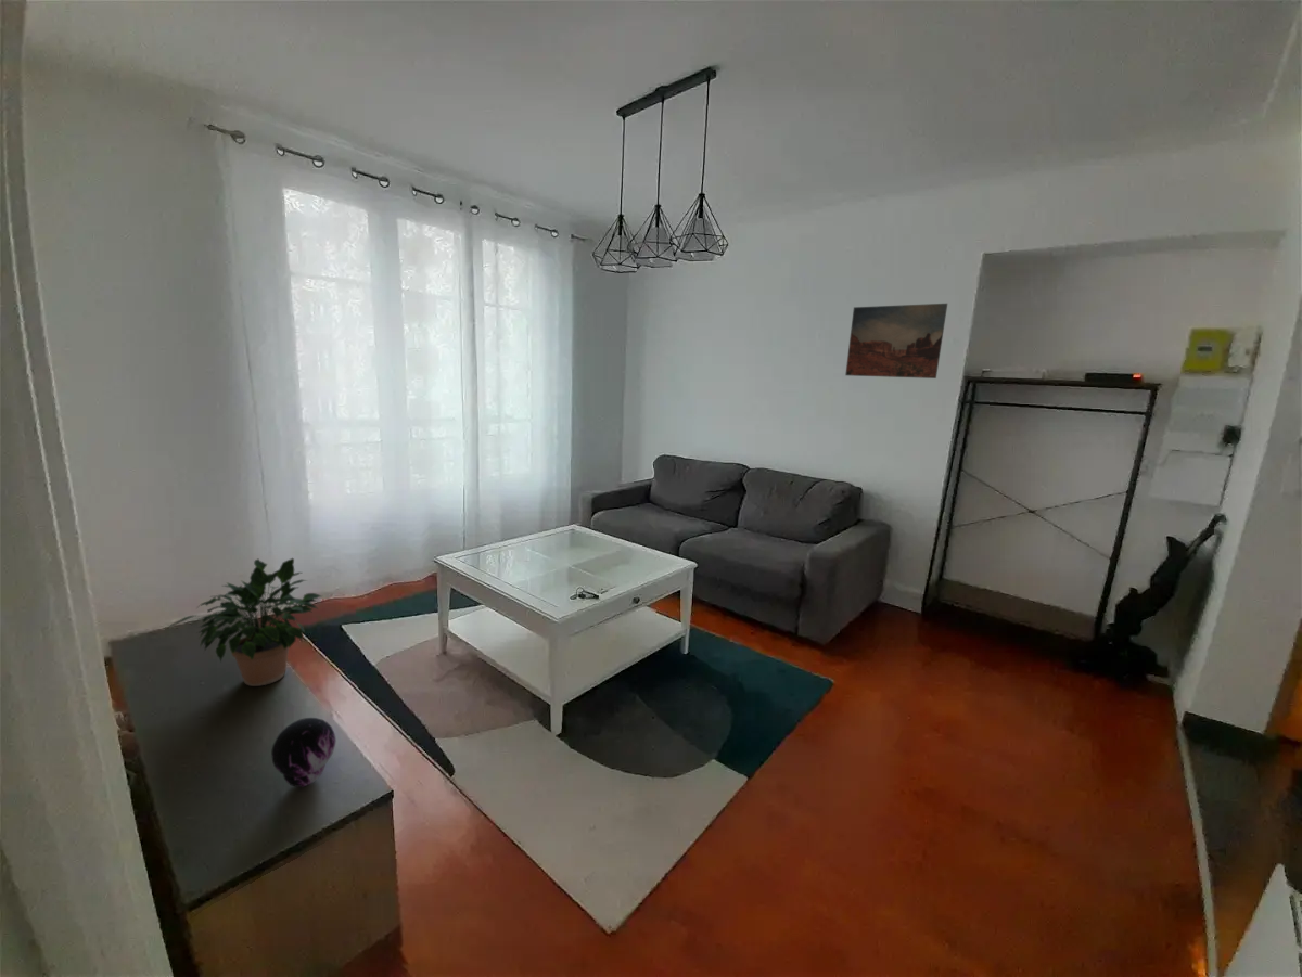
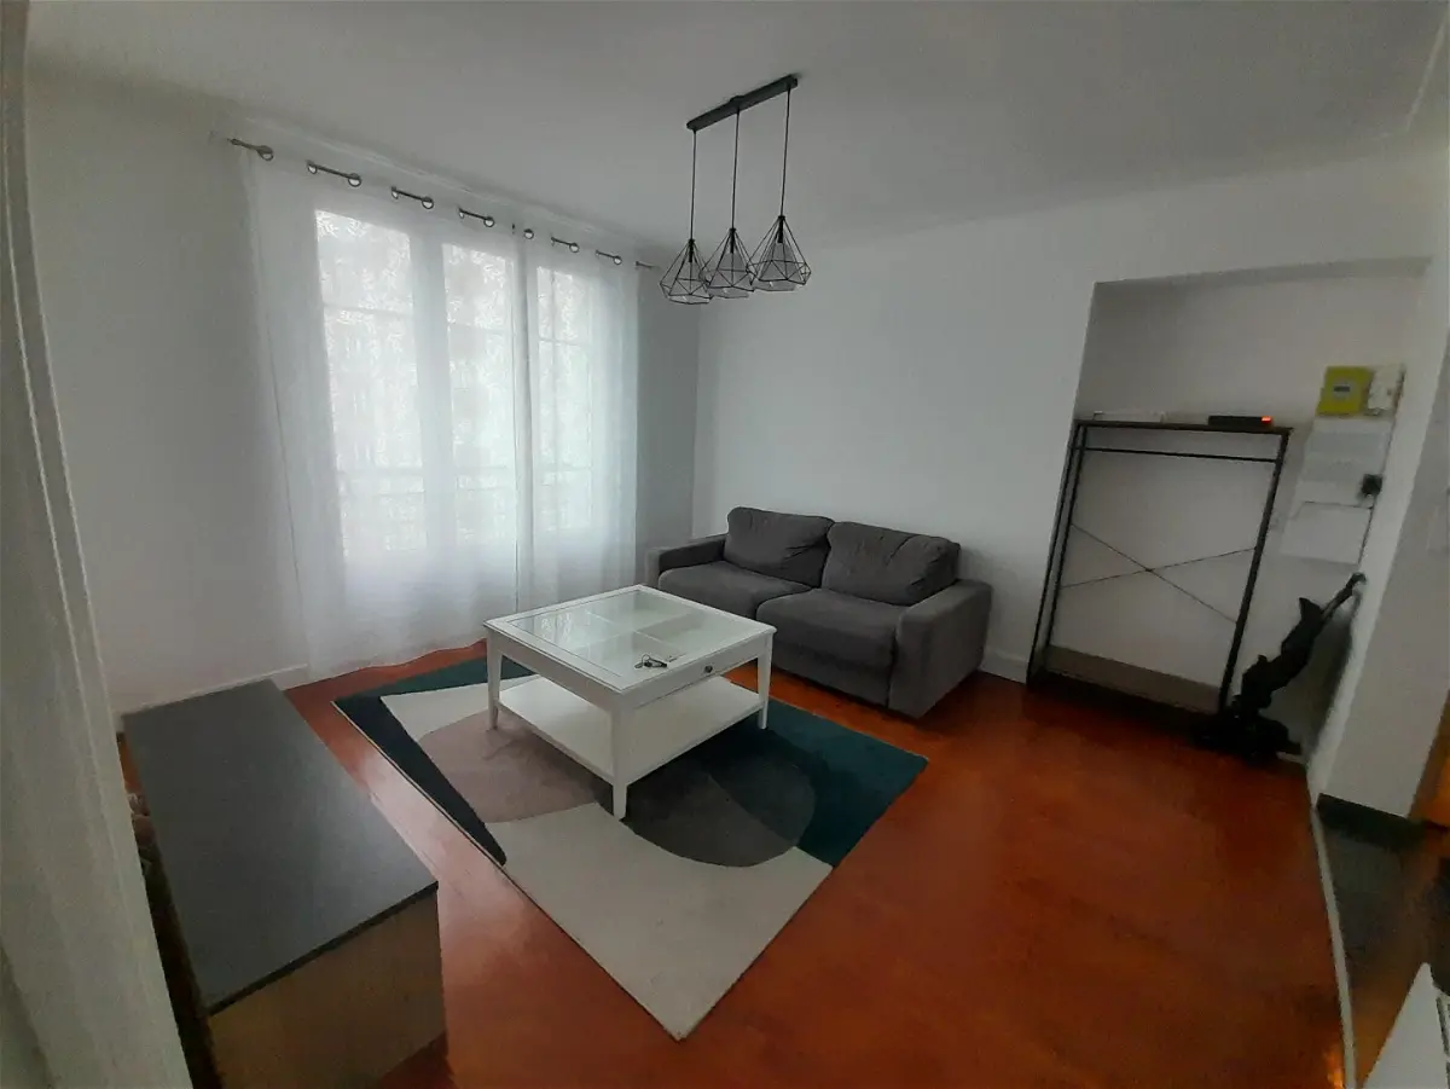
- decorative orb (305, 753)
- wall art (893, 342)
- potted plant (248, 622)
